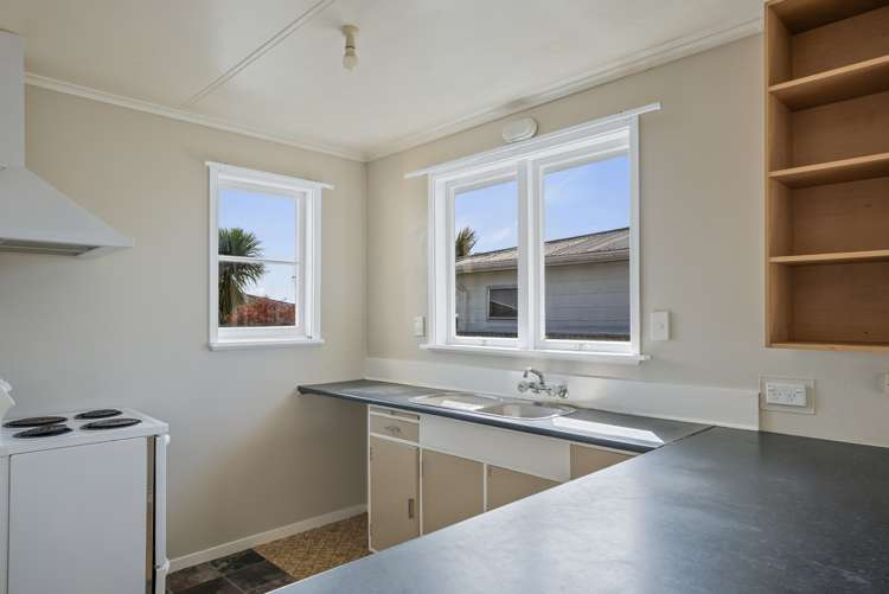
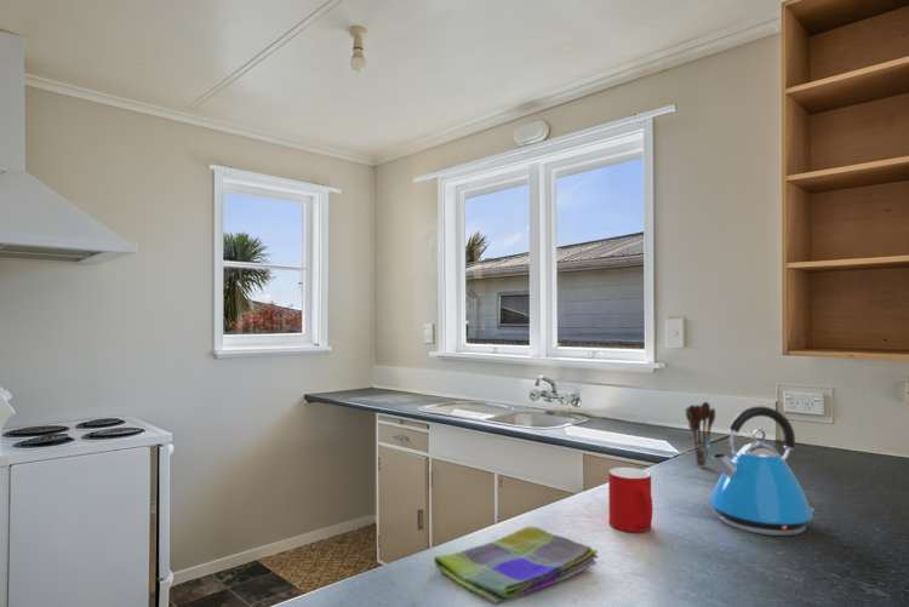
+ kettle (761, 463)
+ dish towel (516, 559)
+ cup (634, 500)
+ utensil holder (699, 433)
